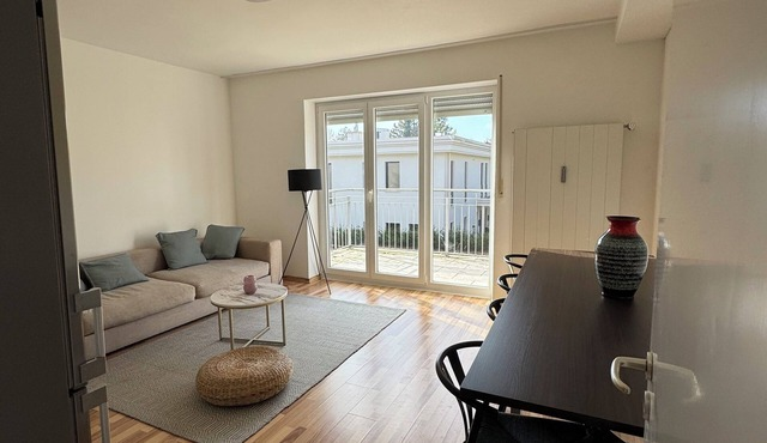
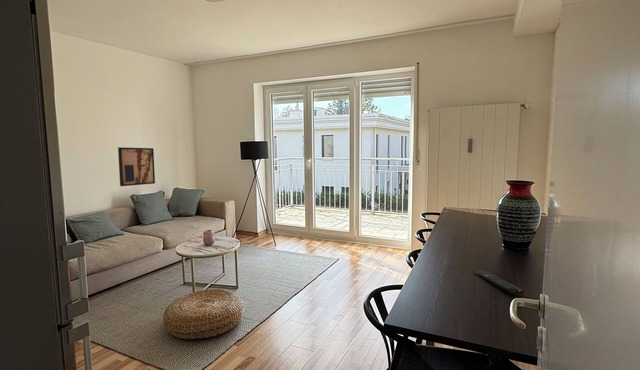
+ remote control (497, 282)
+ wall art (137, 166)
